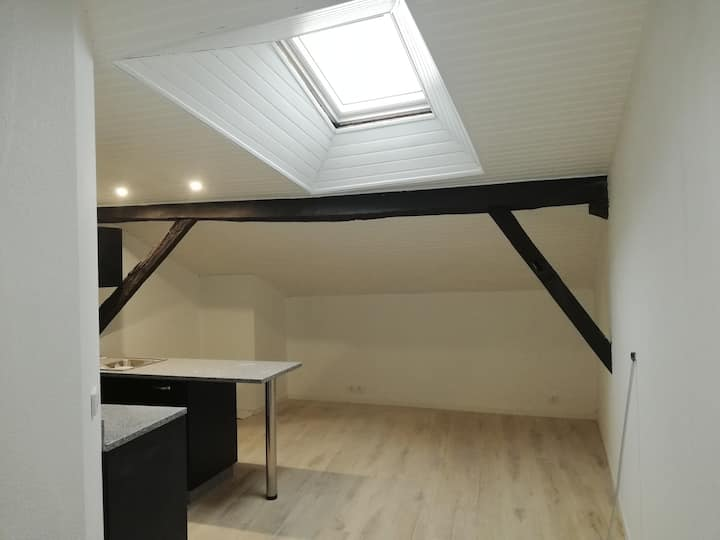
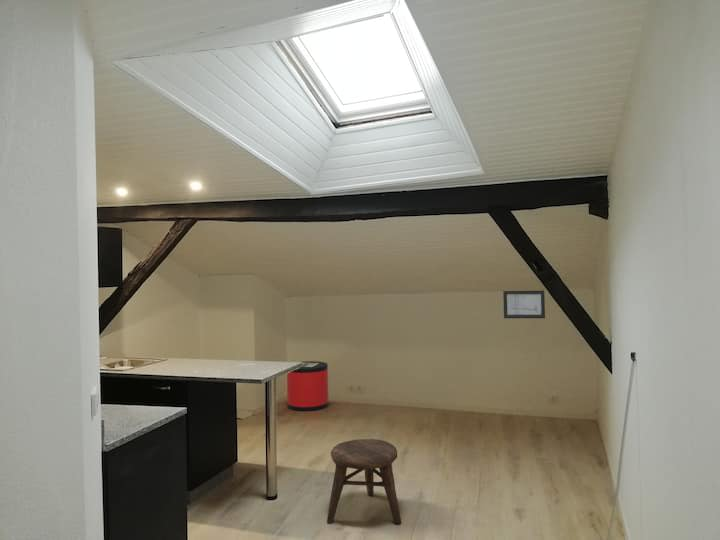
+ wall art (523, 304)
+ stool (367, 481)
+ trash can (307, 385)
